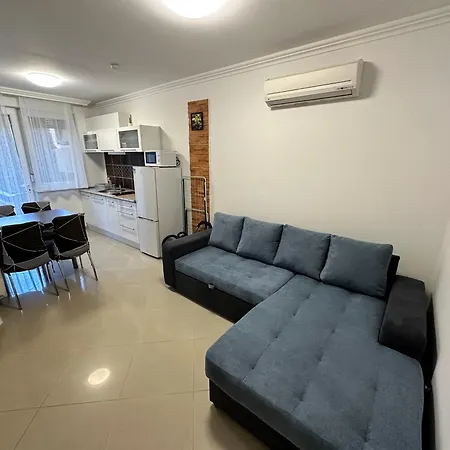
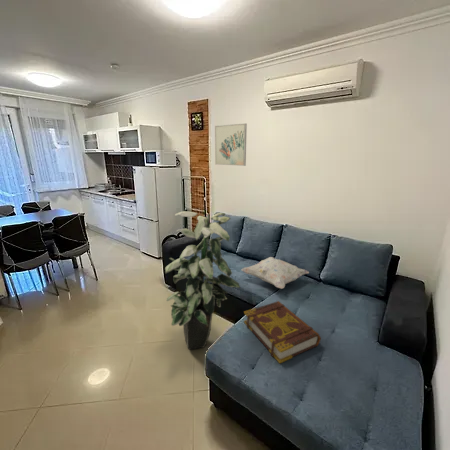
+ wall art (229, 145)
+ book (279, 326)
+ decorative pillow (275, 271)
+ indoor plant (198, 280)
